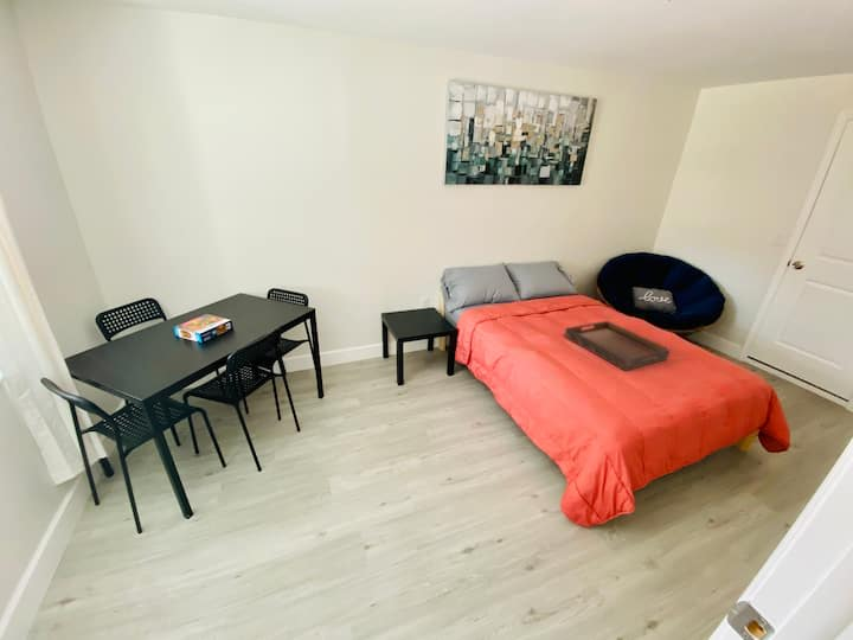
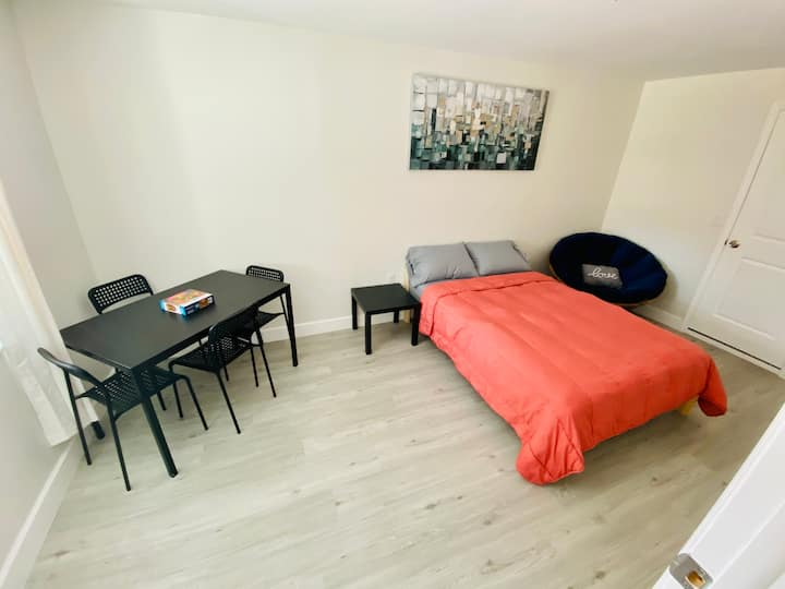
- serving tray (615, 343)
